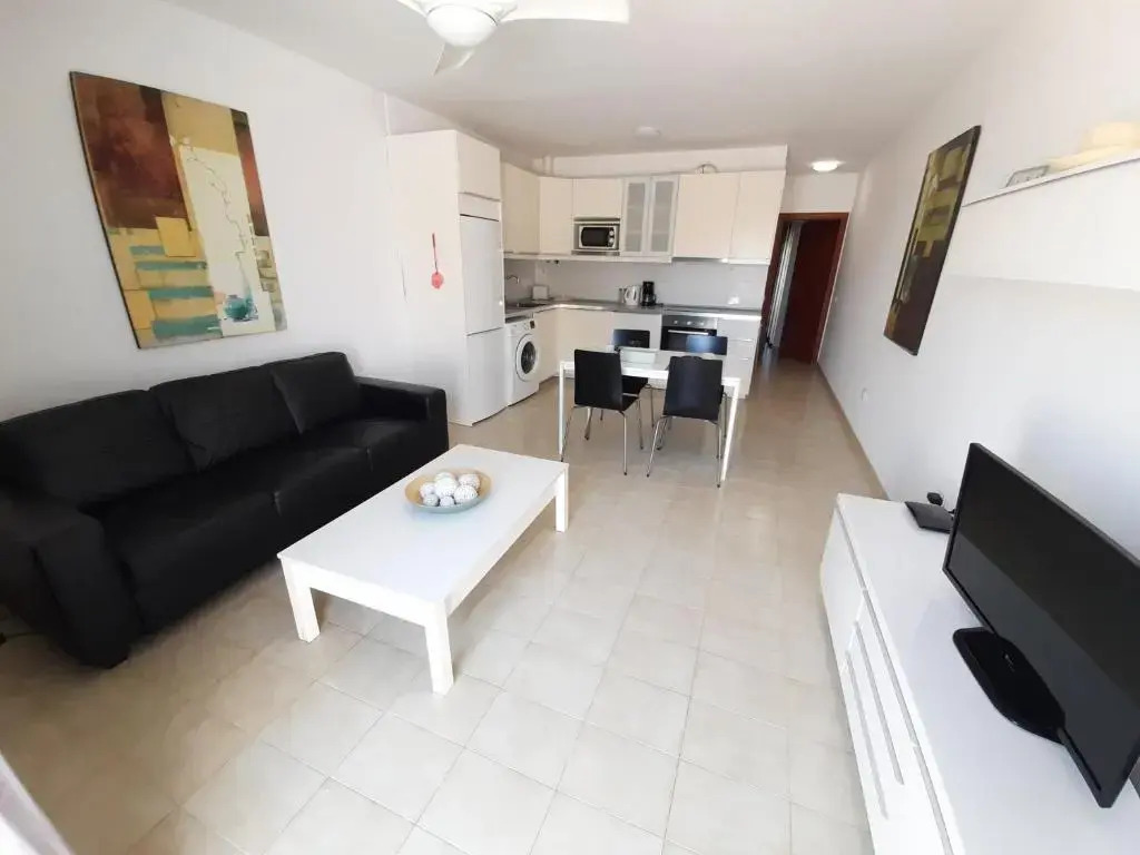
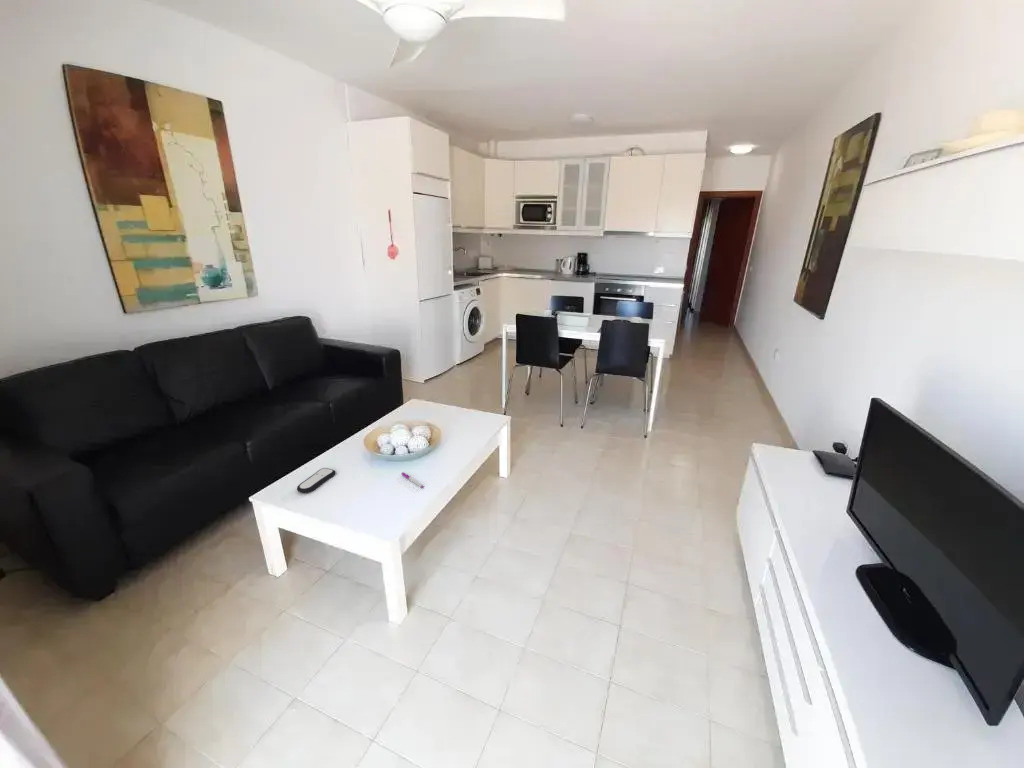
+ pen (412, 480)
+ remote control (316, 479)
